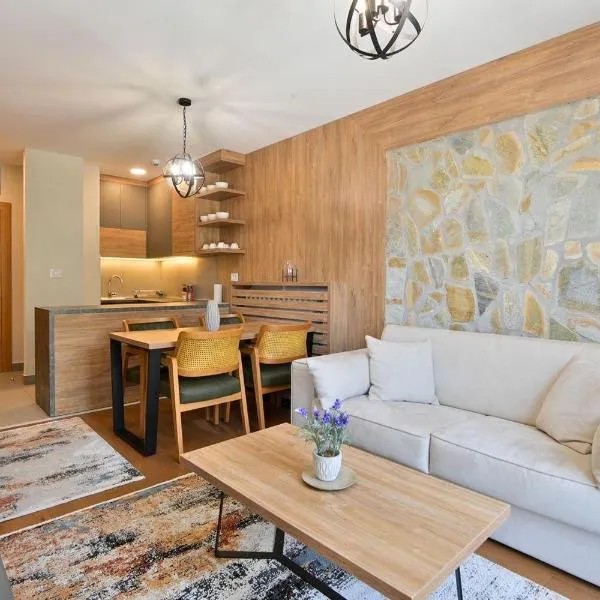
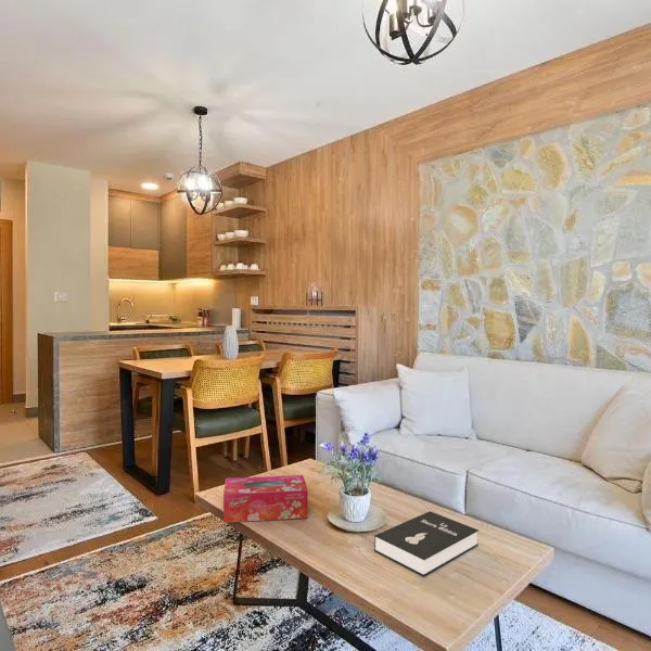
+ tissue box (265, 497)
+ booklet (426, 539)
